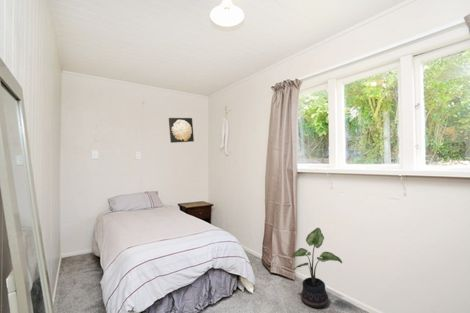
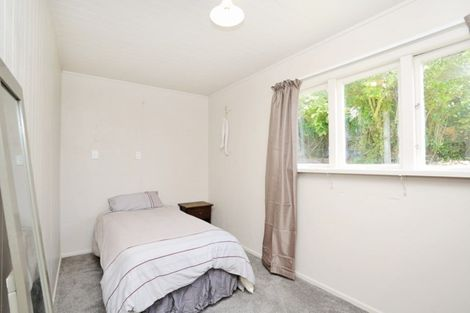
- wall art (181, 130)
- potted plant (315, 269)
